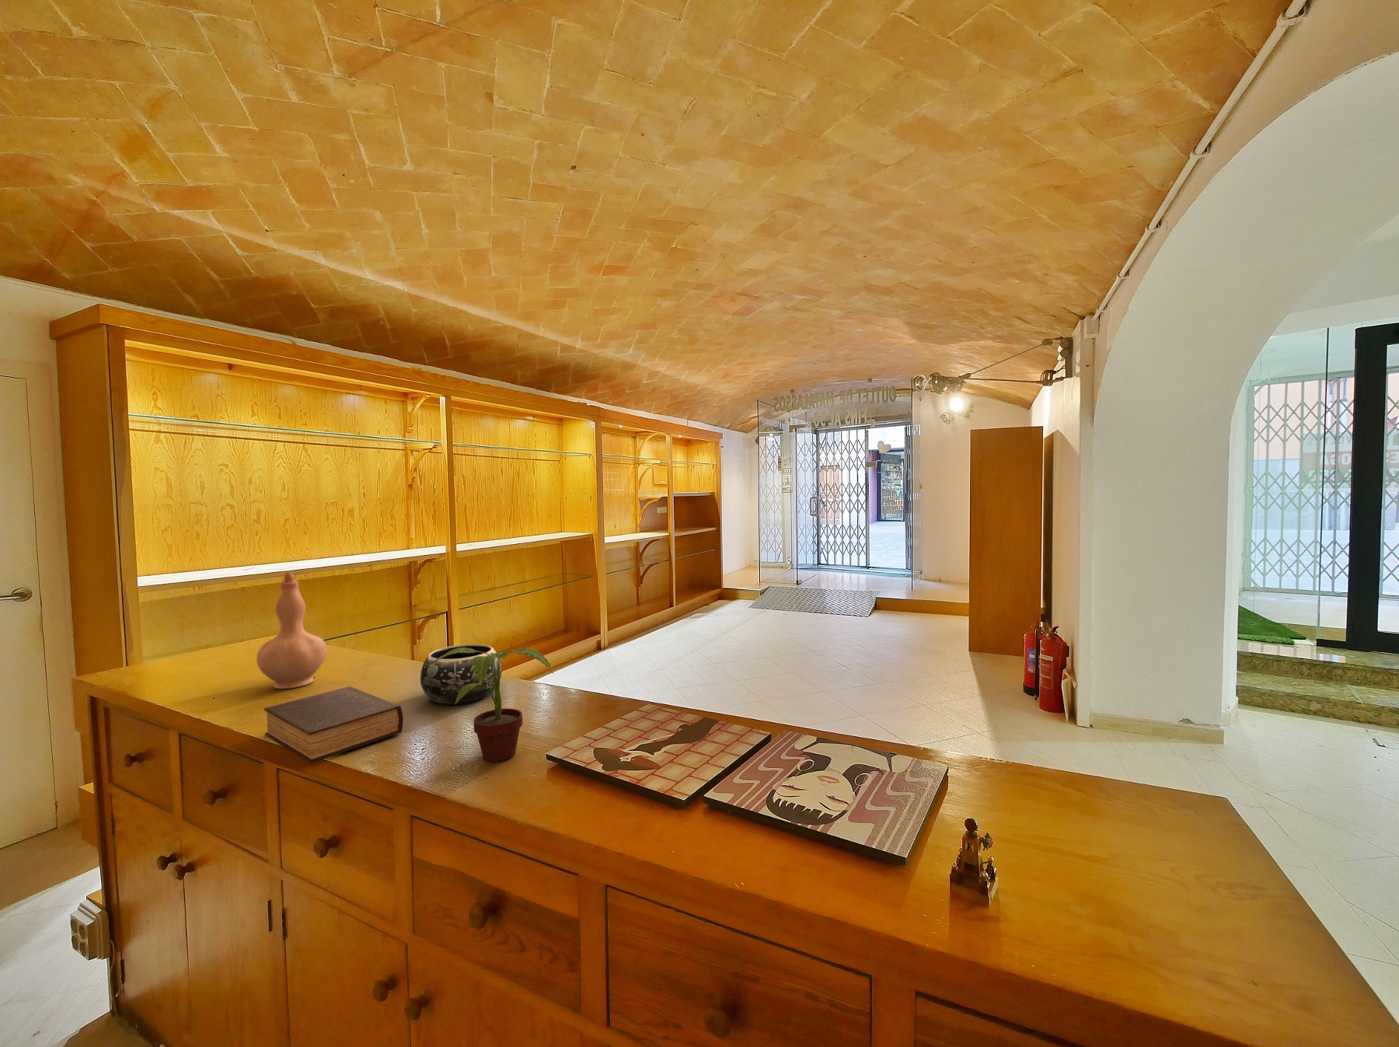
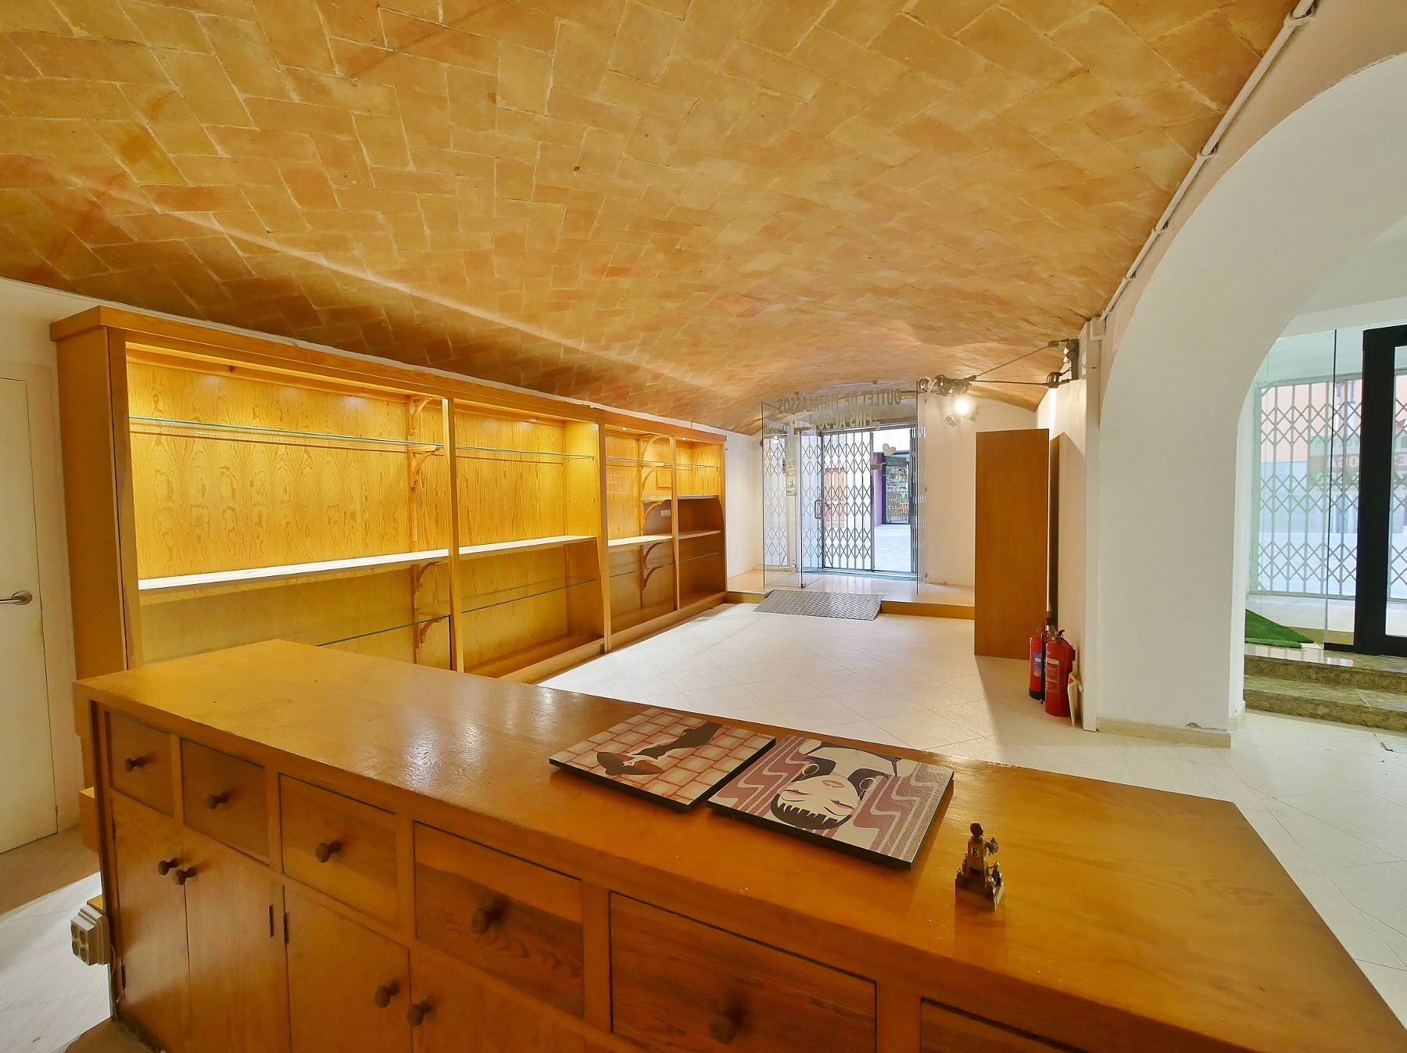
- book (333, 719)
- vase (291, 628)
- decorative bowl (462, 673)
- potted plant (494, 701)
